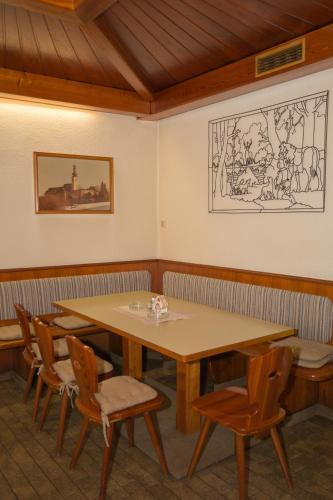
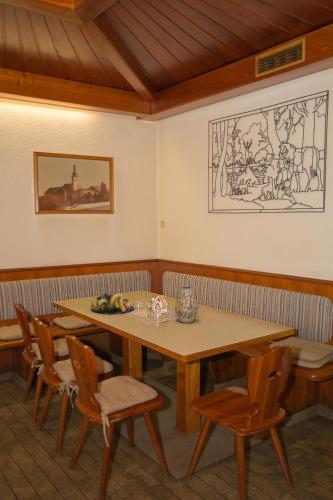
+ vase (186, 304)
+ fruit bowl (113, 301)
